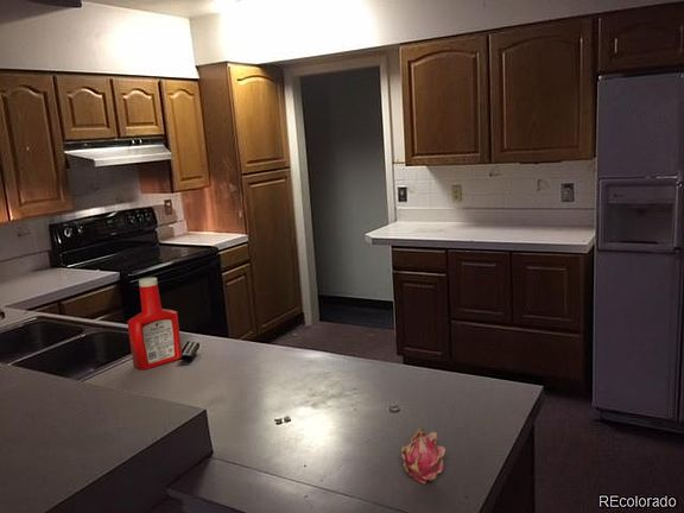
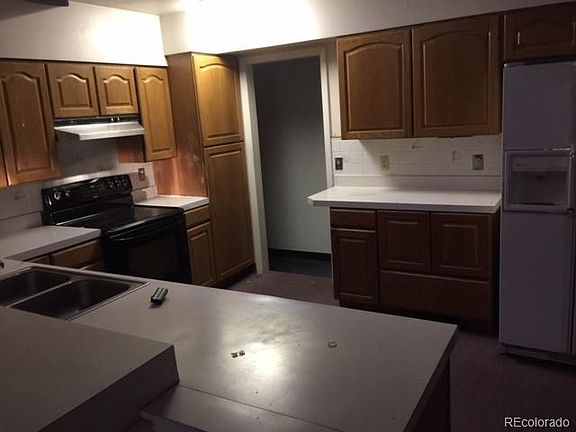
- fruit (424, 451)
- soap bottle (153, 321)
